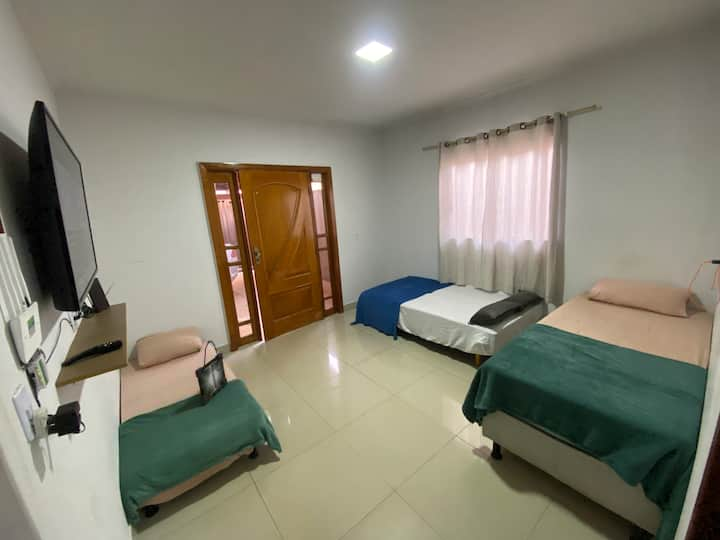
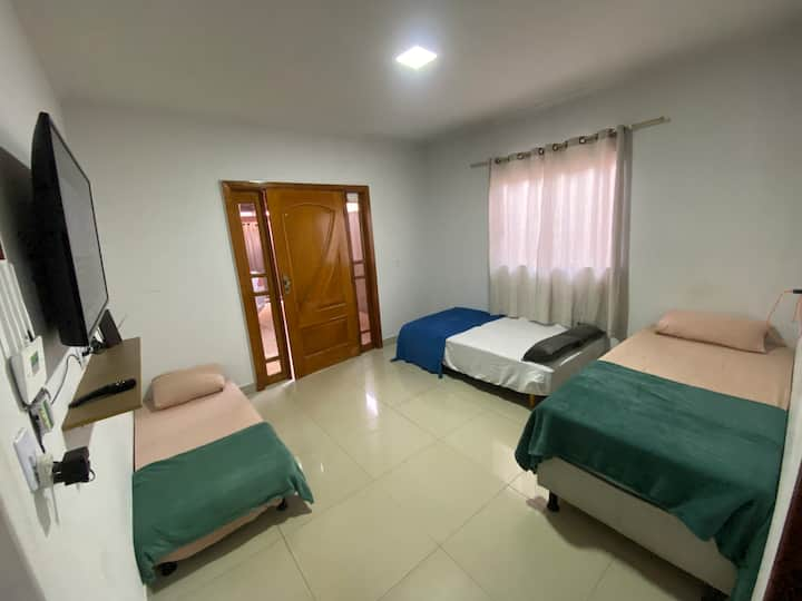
- photo frame (212, 367)
